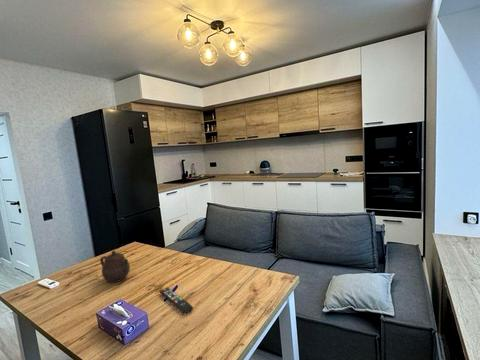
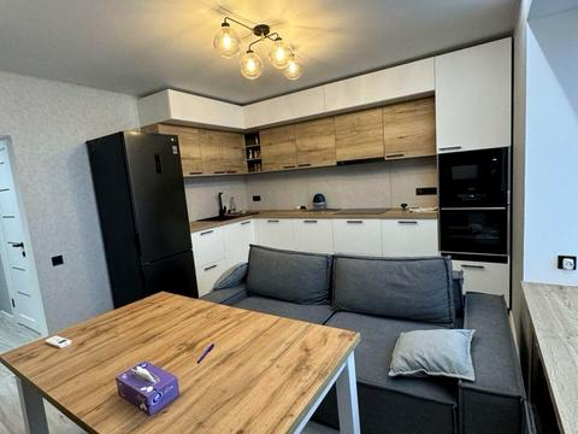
- remote control (175, 299)
- teapot (114, 264)
